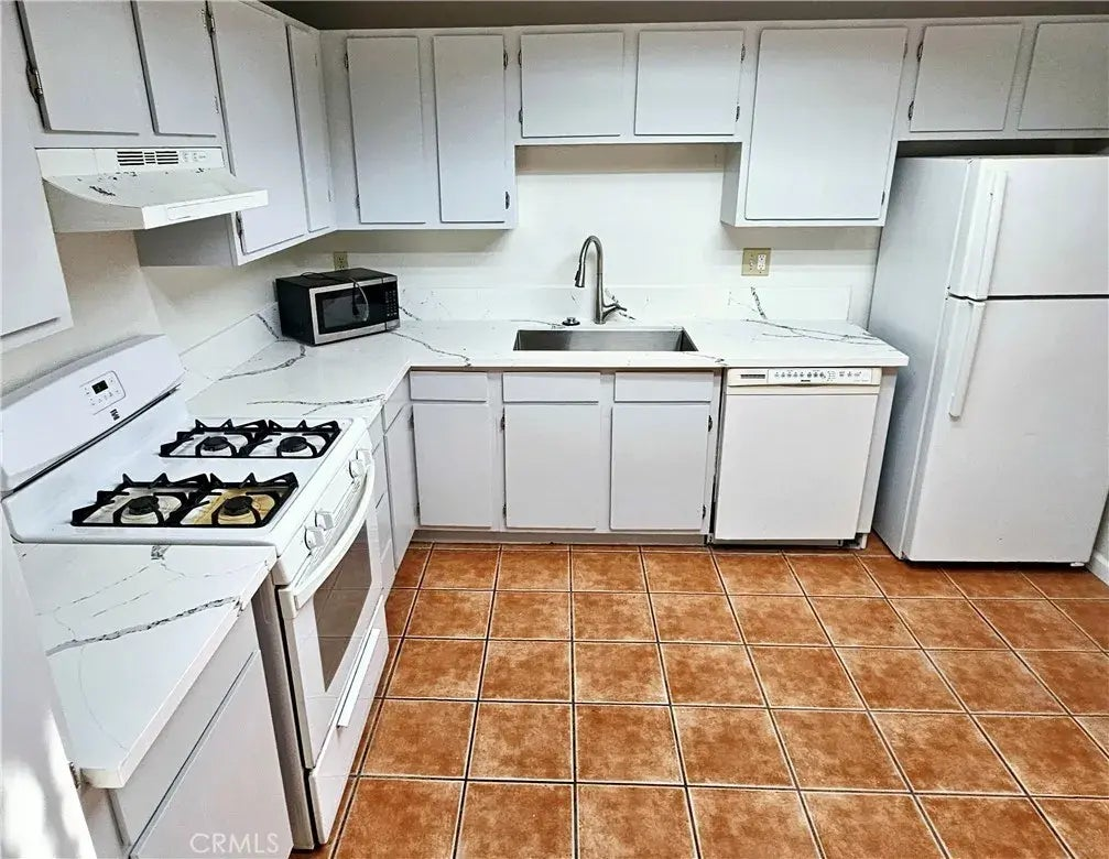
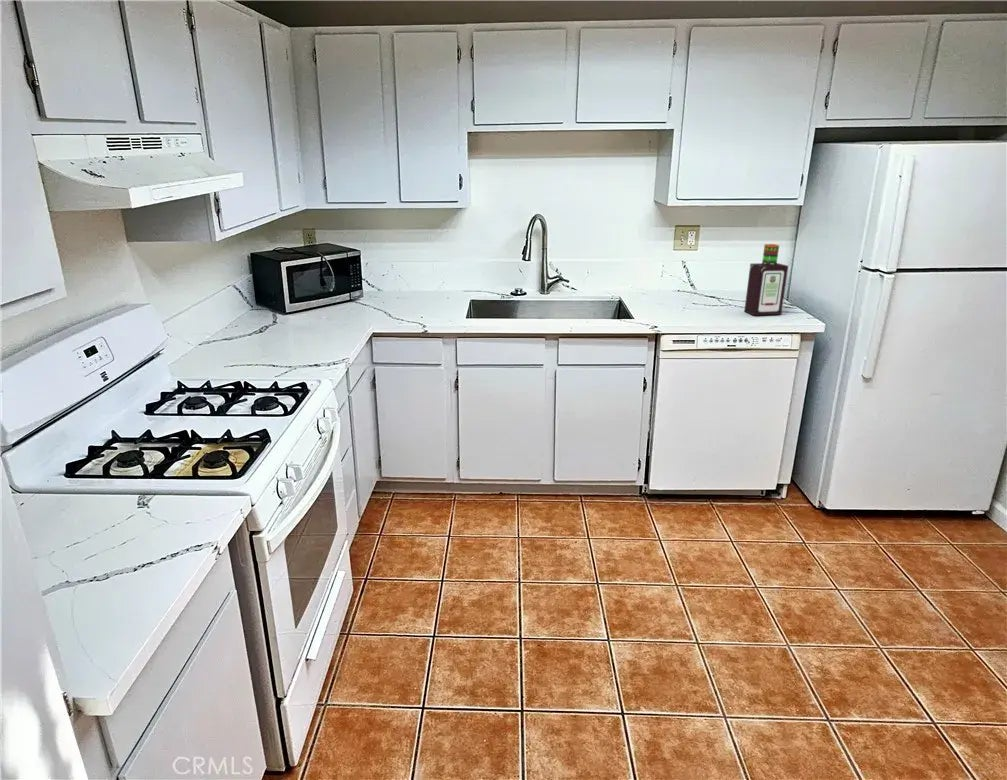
+ bottle (767, 279)
